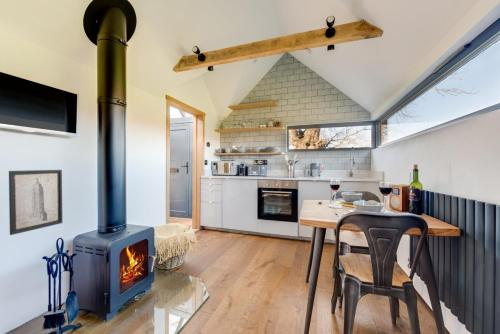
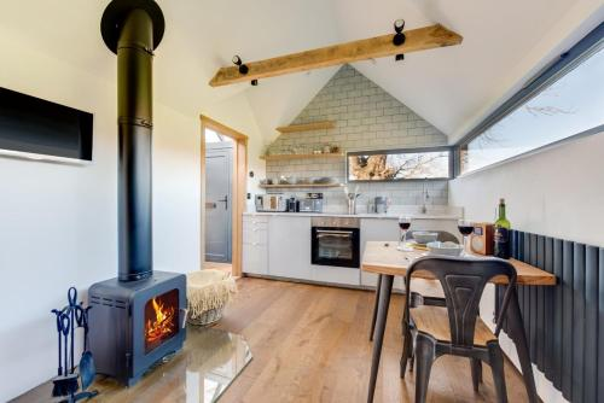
- wall art (38, 199)
